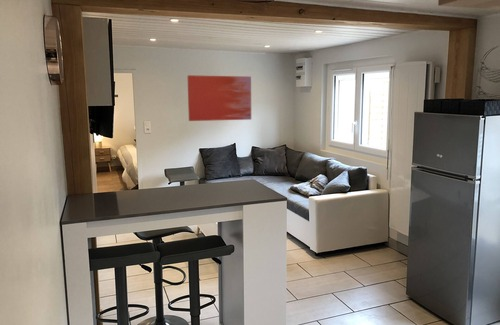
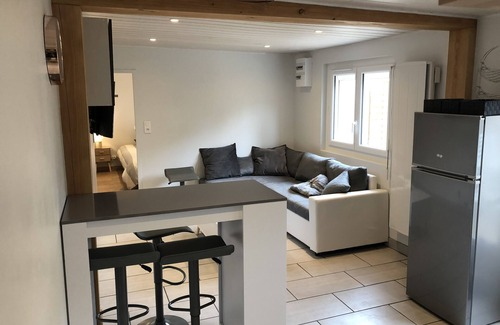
- wall art (220, 98)
